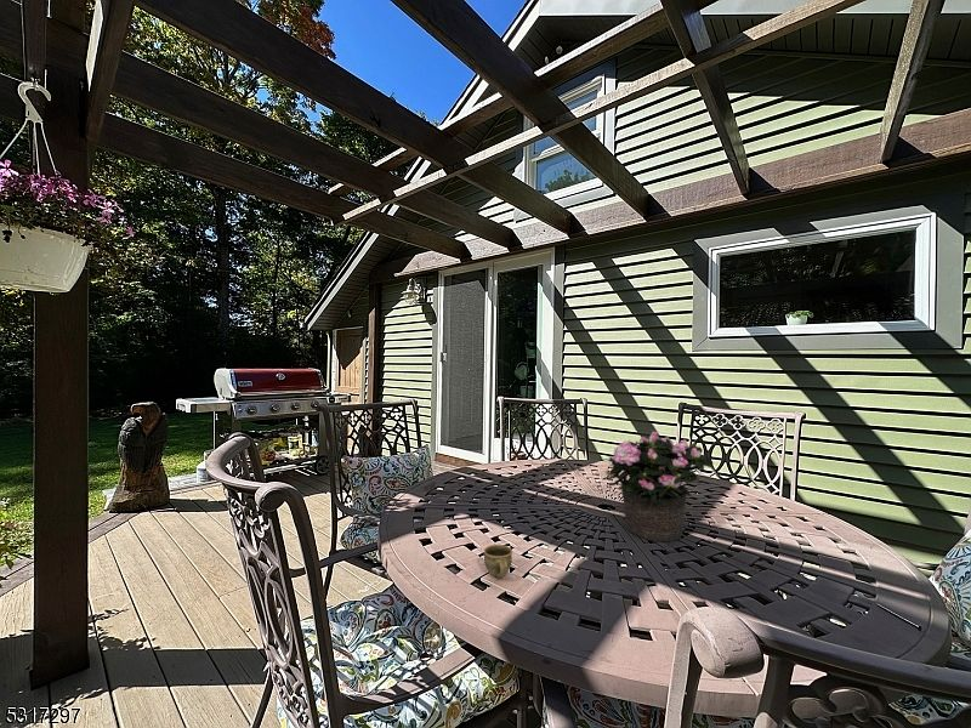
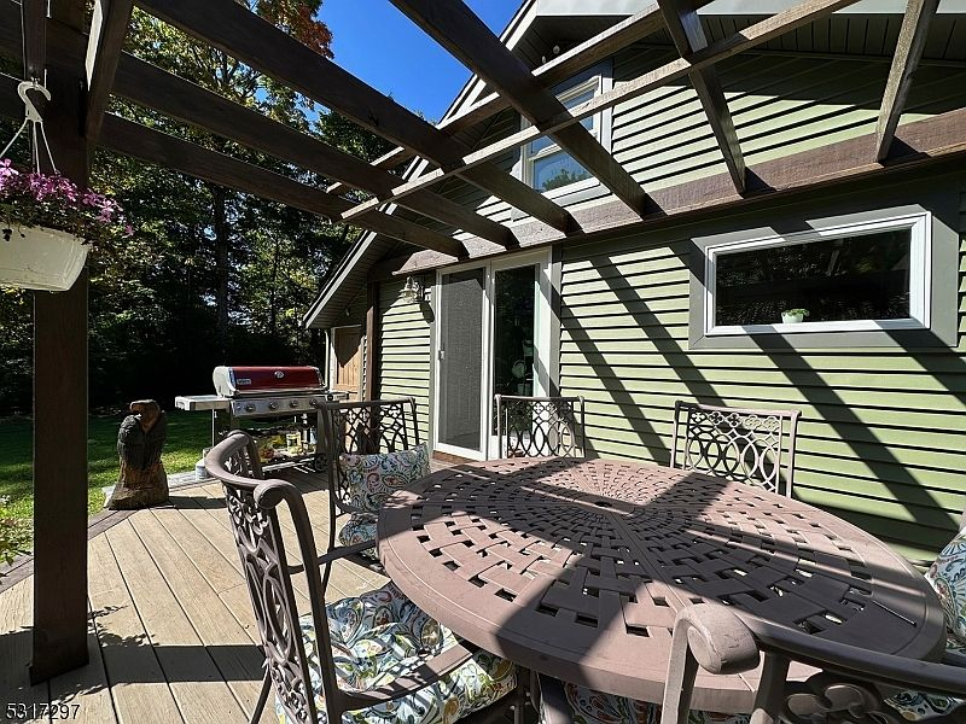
- cup (498, 564)
- potted flower (657, 479)
